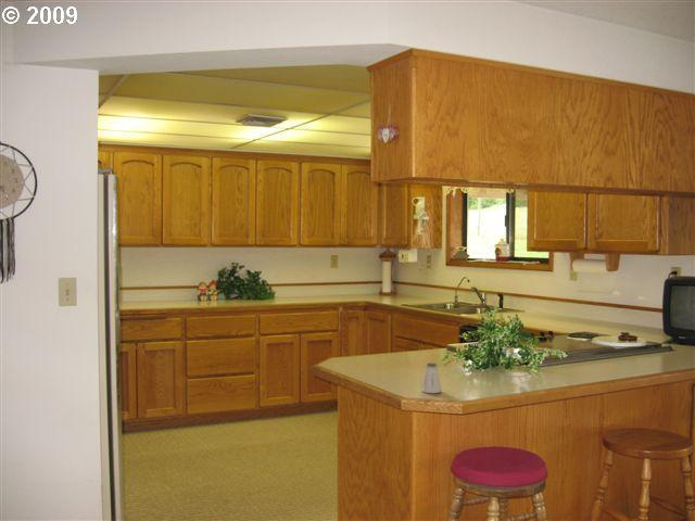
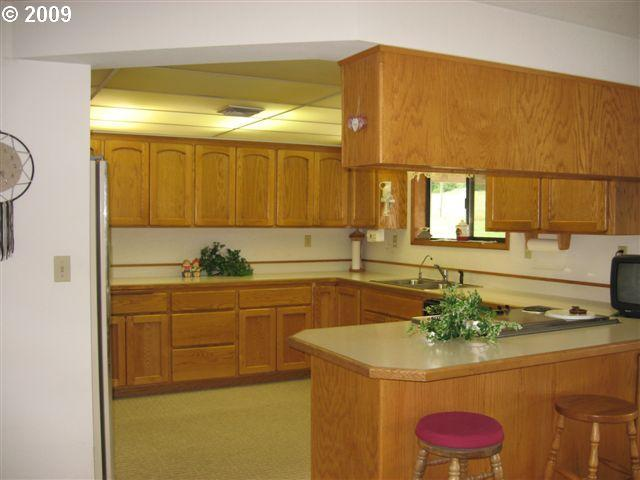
- saltshaker (431, 377)
